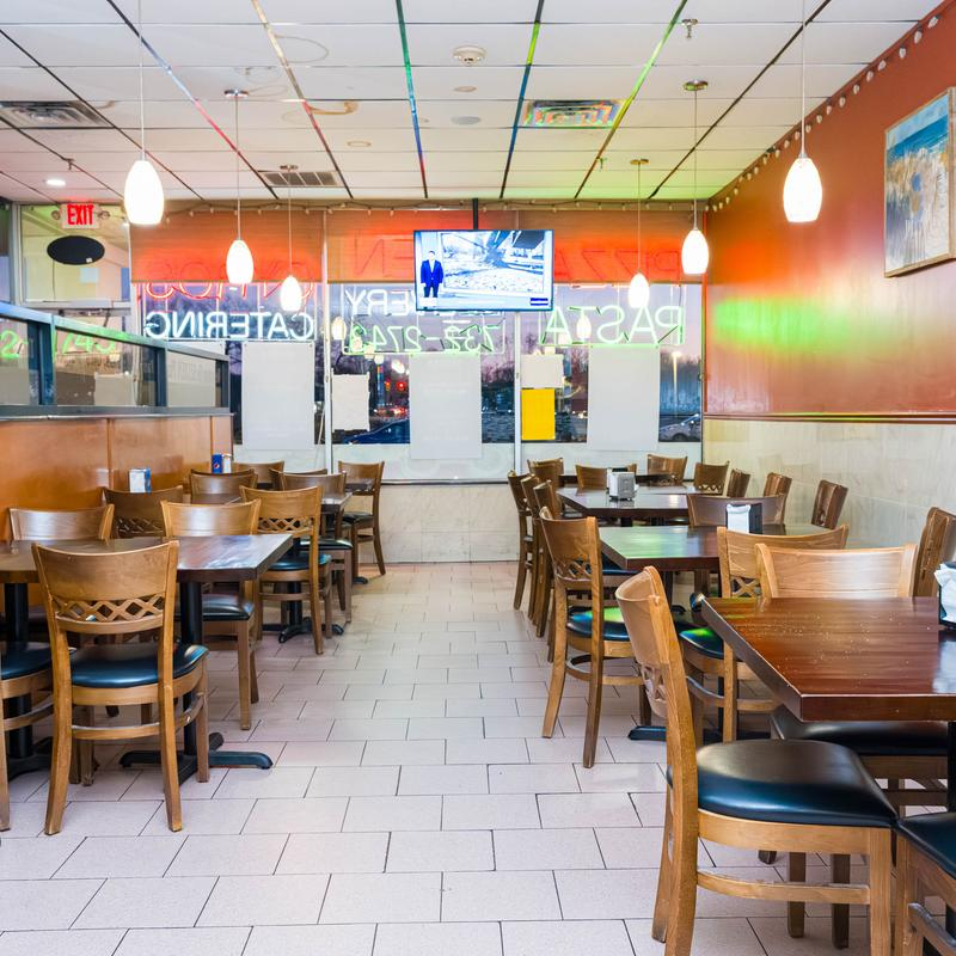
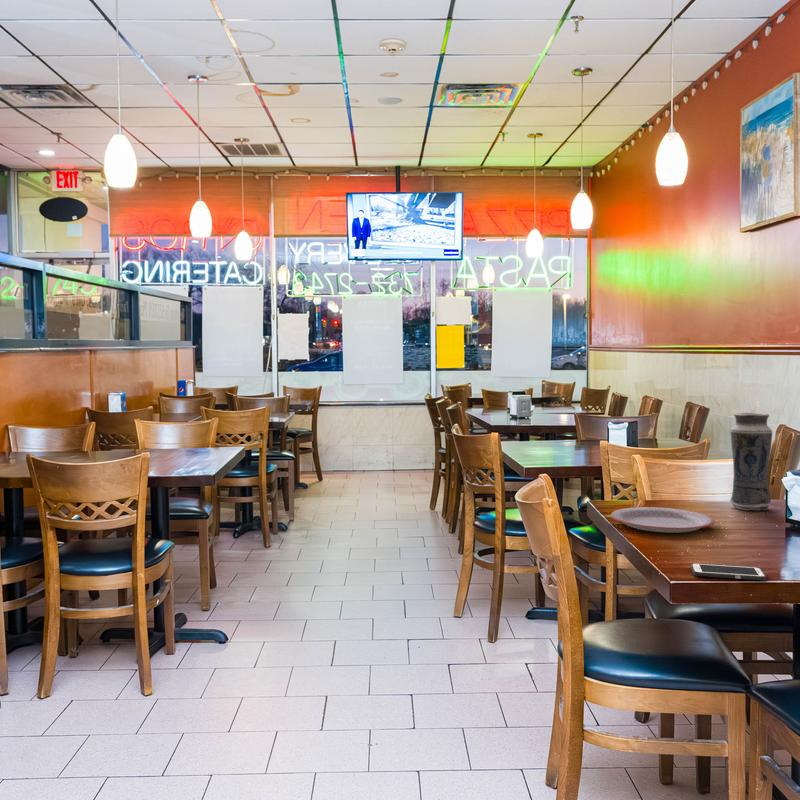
+ vase (750, 460)
+ plate (661, 520)
+ cell phone (727, 571)
